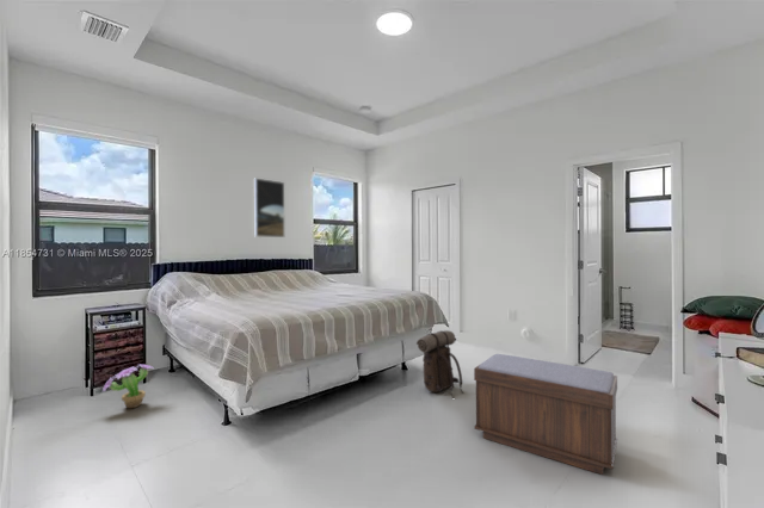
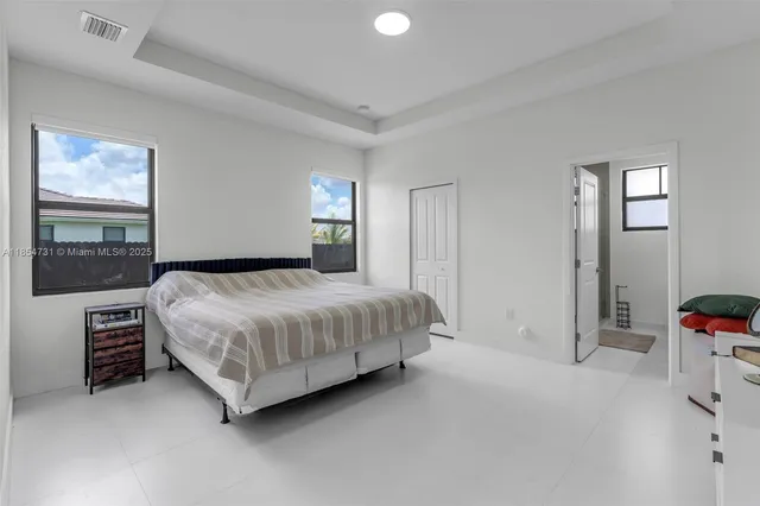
- decorative plant (129, 386)
- bench (543, 404)
- backpack (443, 361)
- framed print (270, 209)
